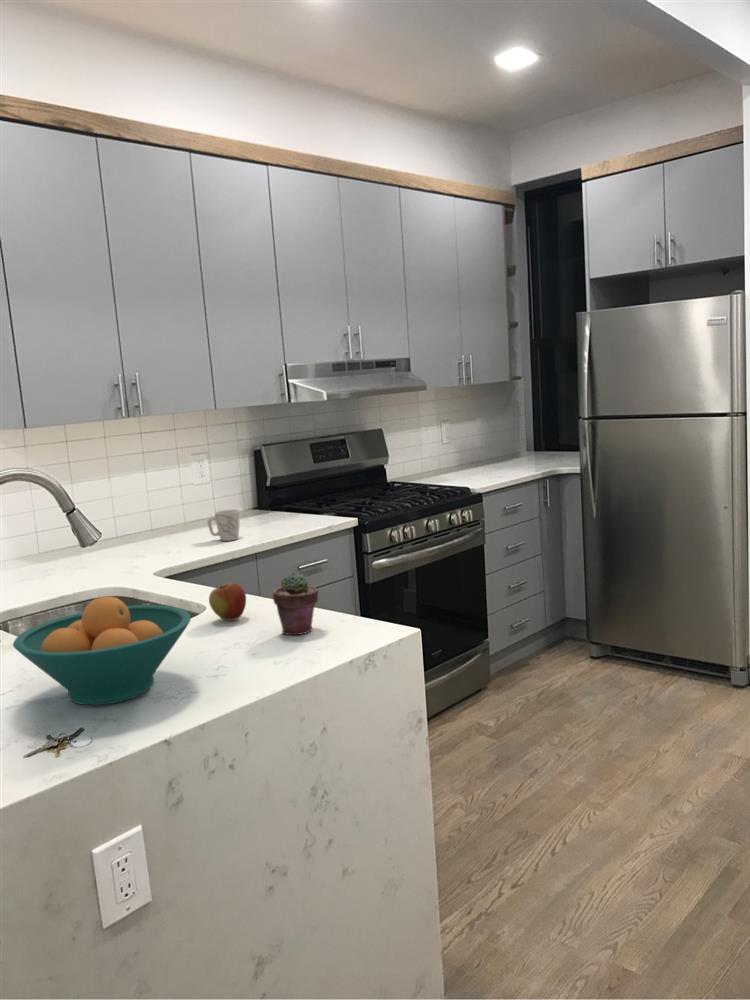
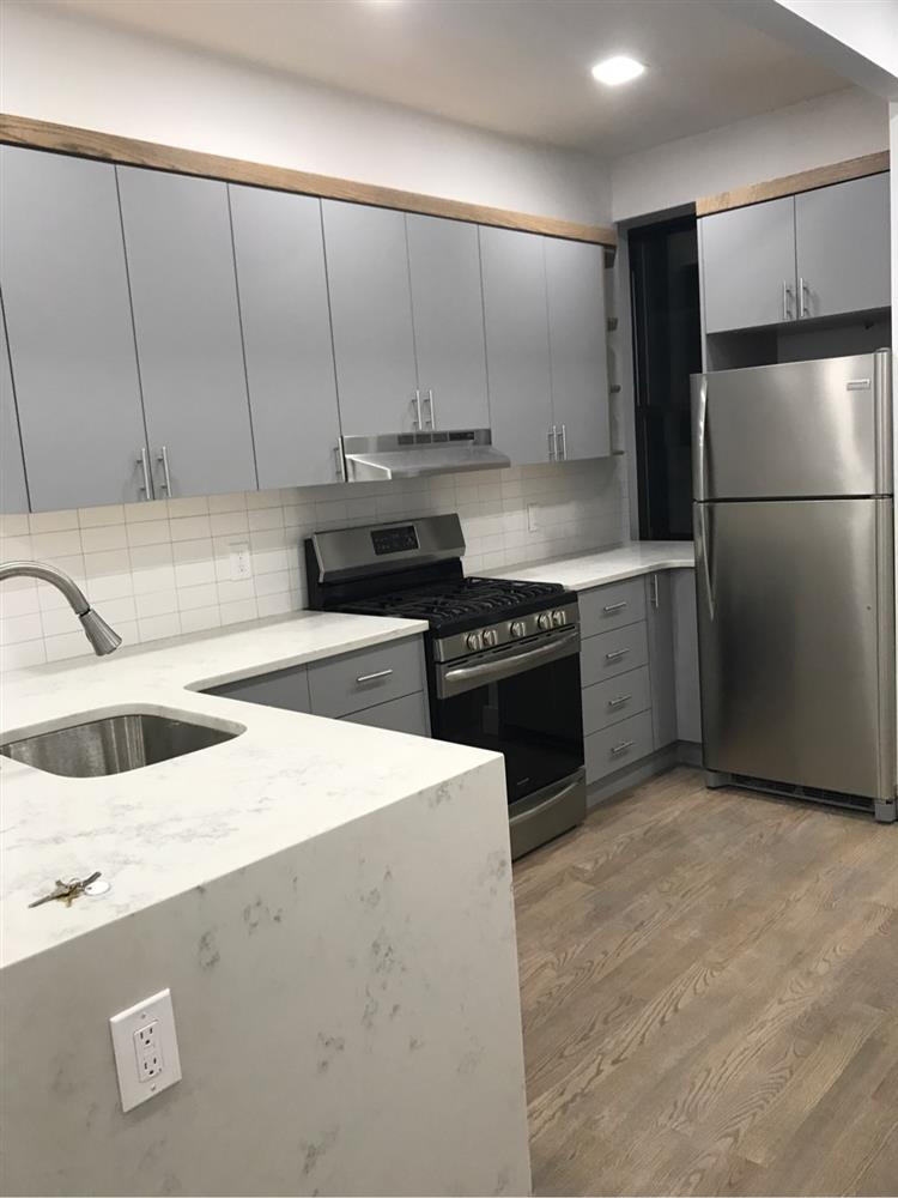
- mug (224, 525)
- potted succulent (295, 601)
- apple (227, 600)
- fruit bowl (106, 645)
